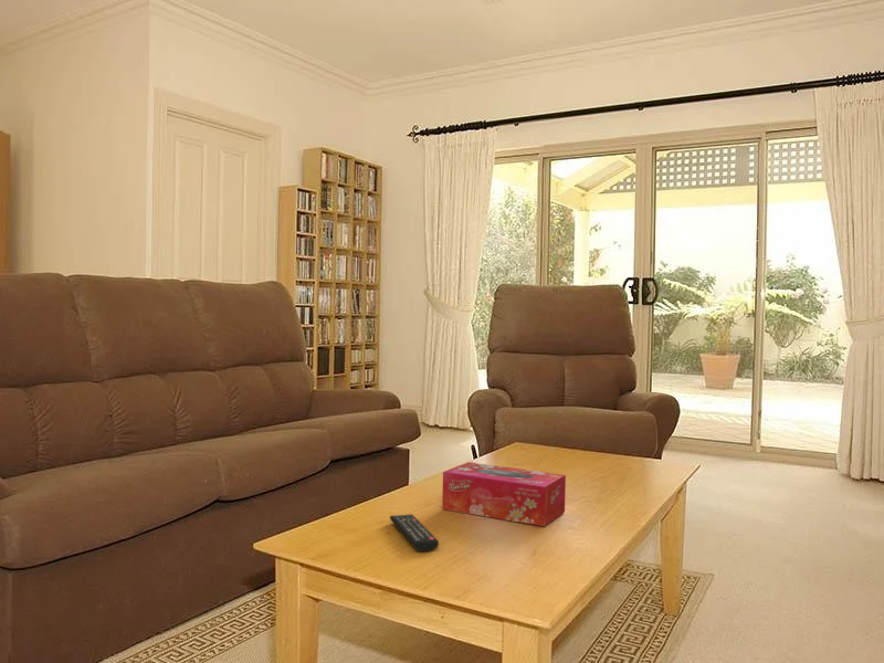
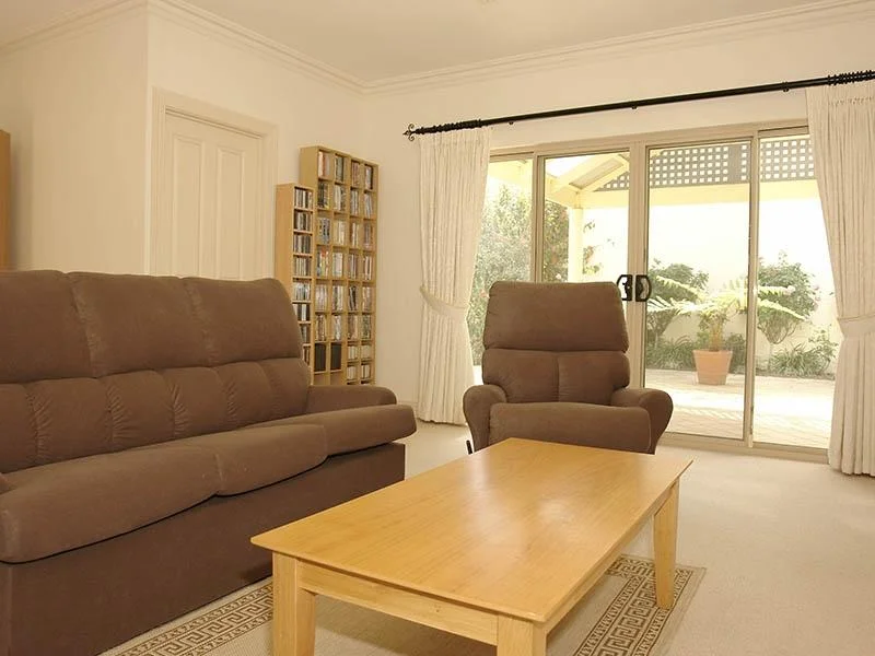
- remote control (412, 530)
- tissue box (503, 492)
